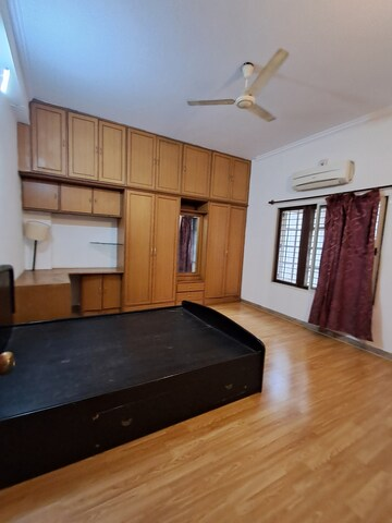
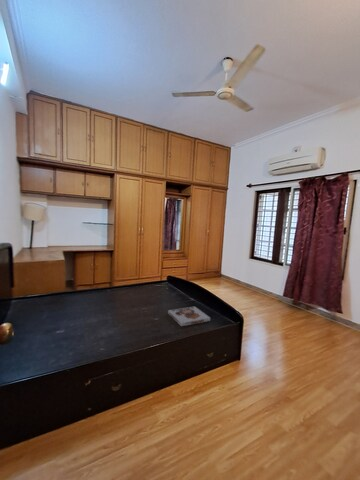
+ board game (188, 315)
